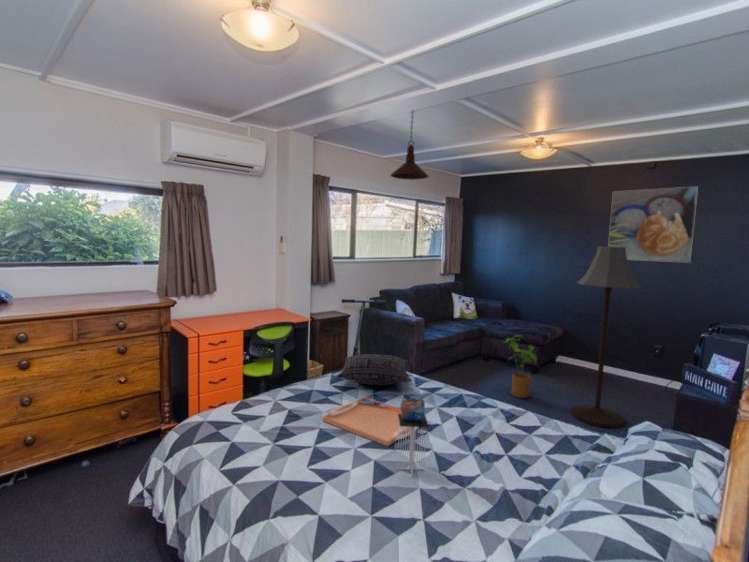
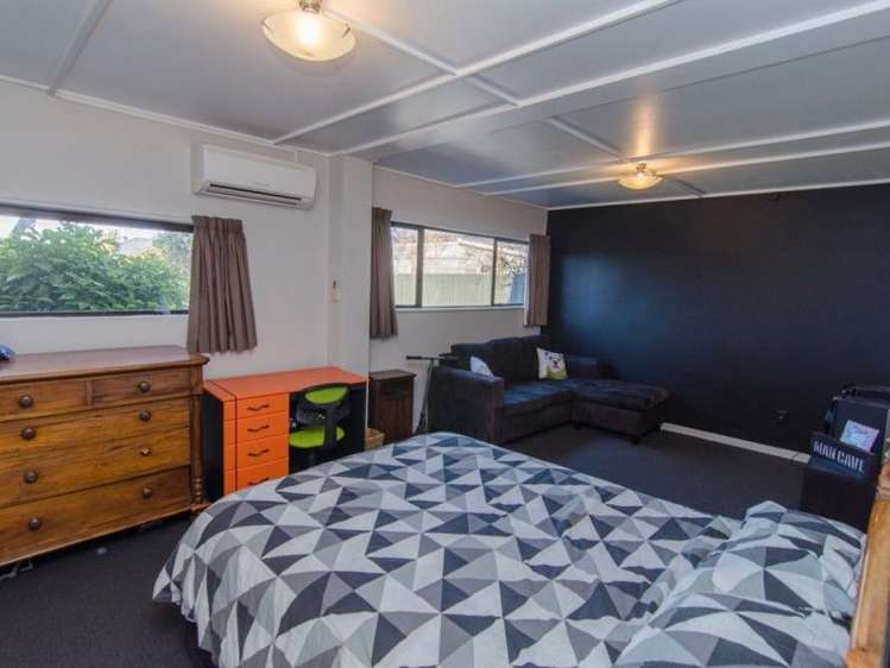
- tote bag (412, 426)
- floor lamp (603, 333)
- house plant (522, 365)
- serving tray (374, 418)
- pendant light (410, 144)
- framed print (649, 225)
- pillow (374, 368)
